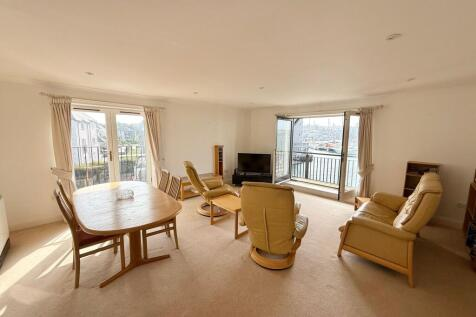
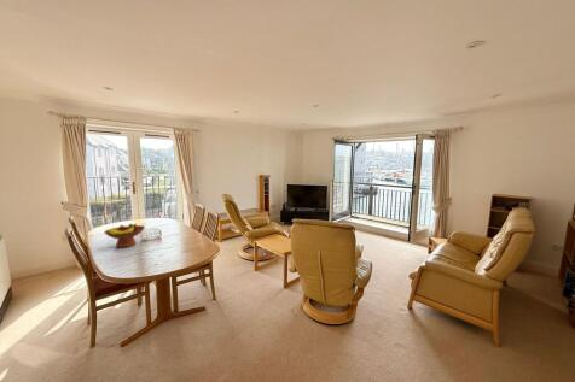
+ fruit bowl (124, 234)
